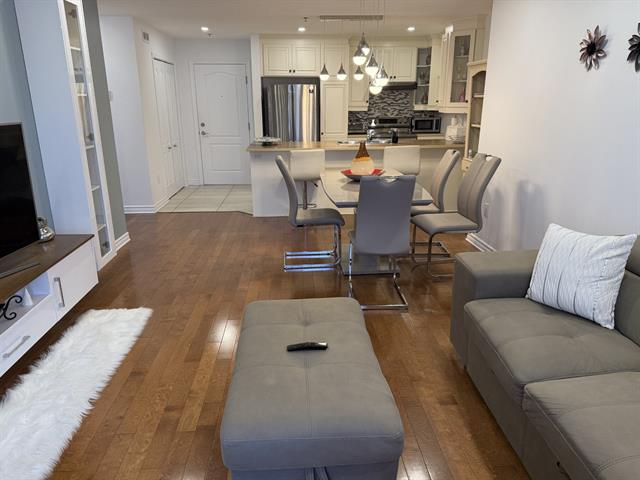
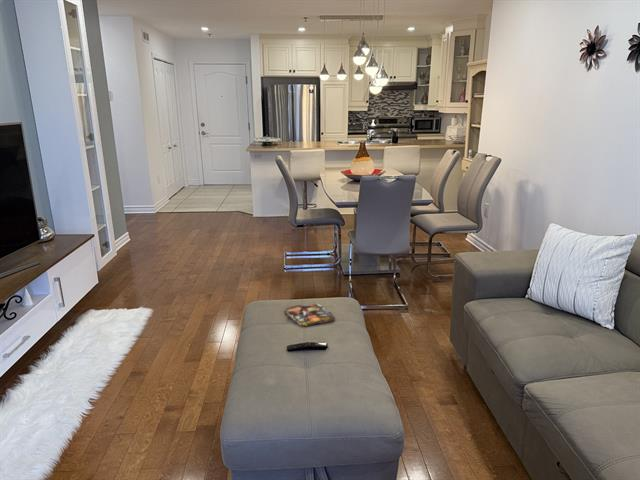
+ magazine (309, 312)
